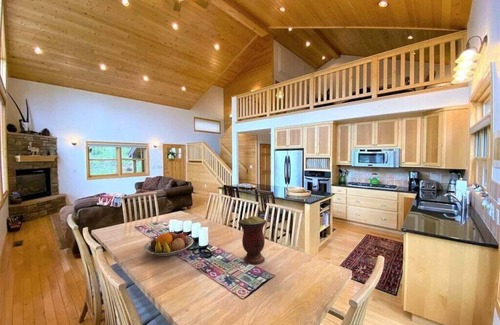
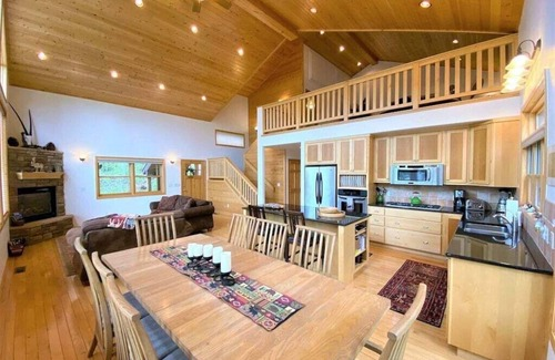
- vase (252, 237)
- fruit bowl (169, 241)
